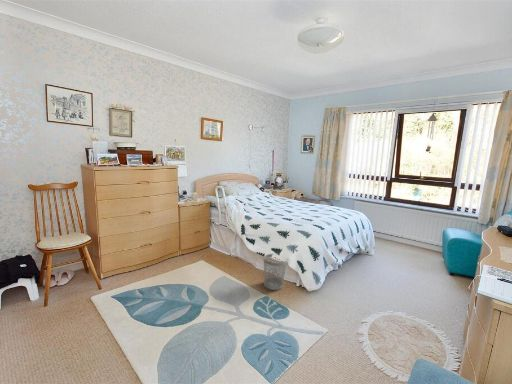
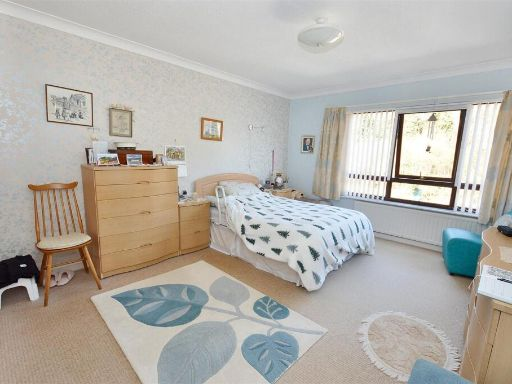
- wastebasket (274, 272)
